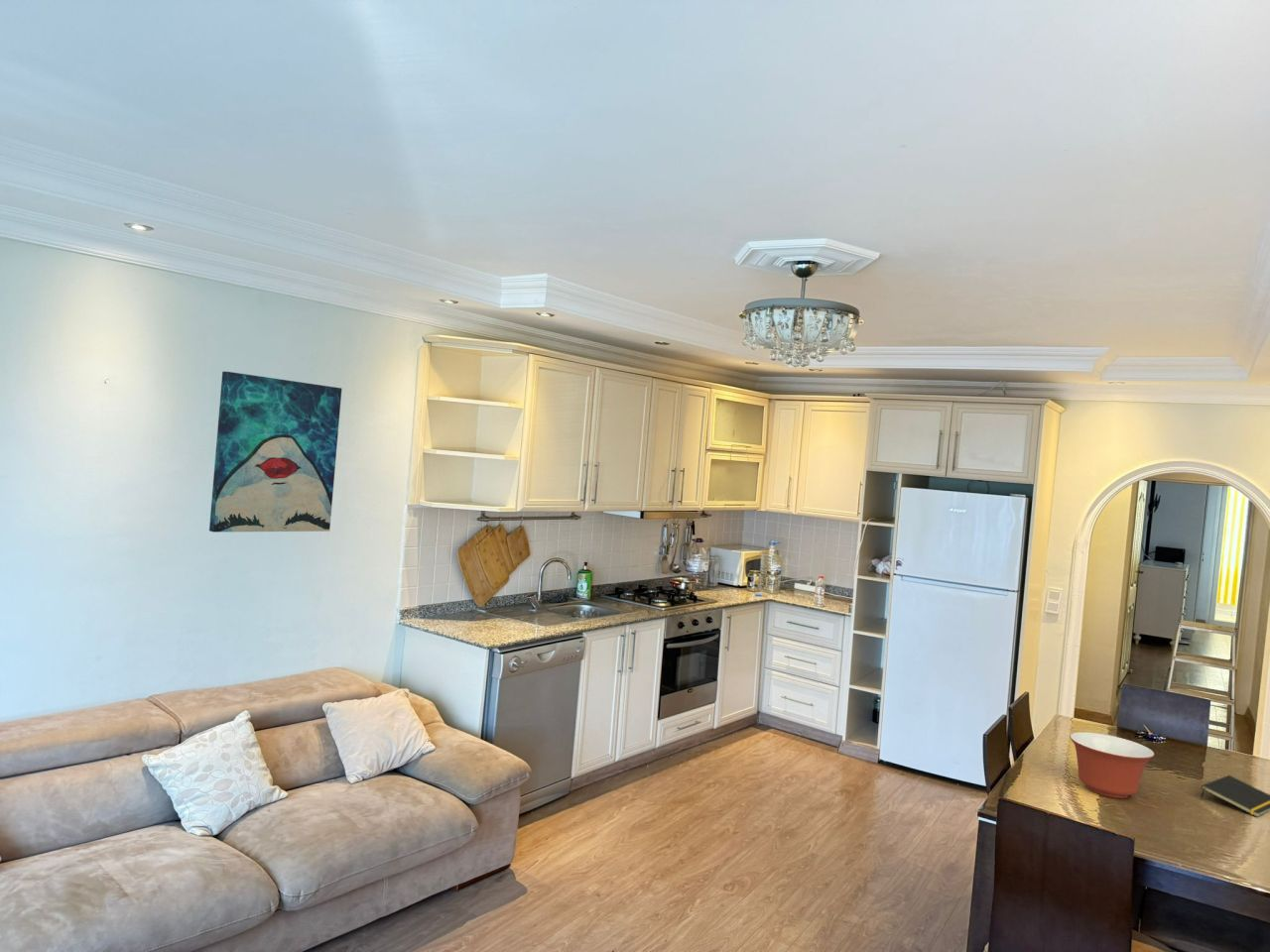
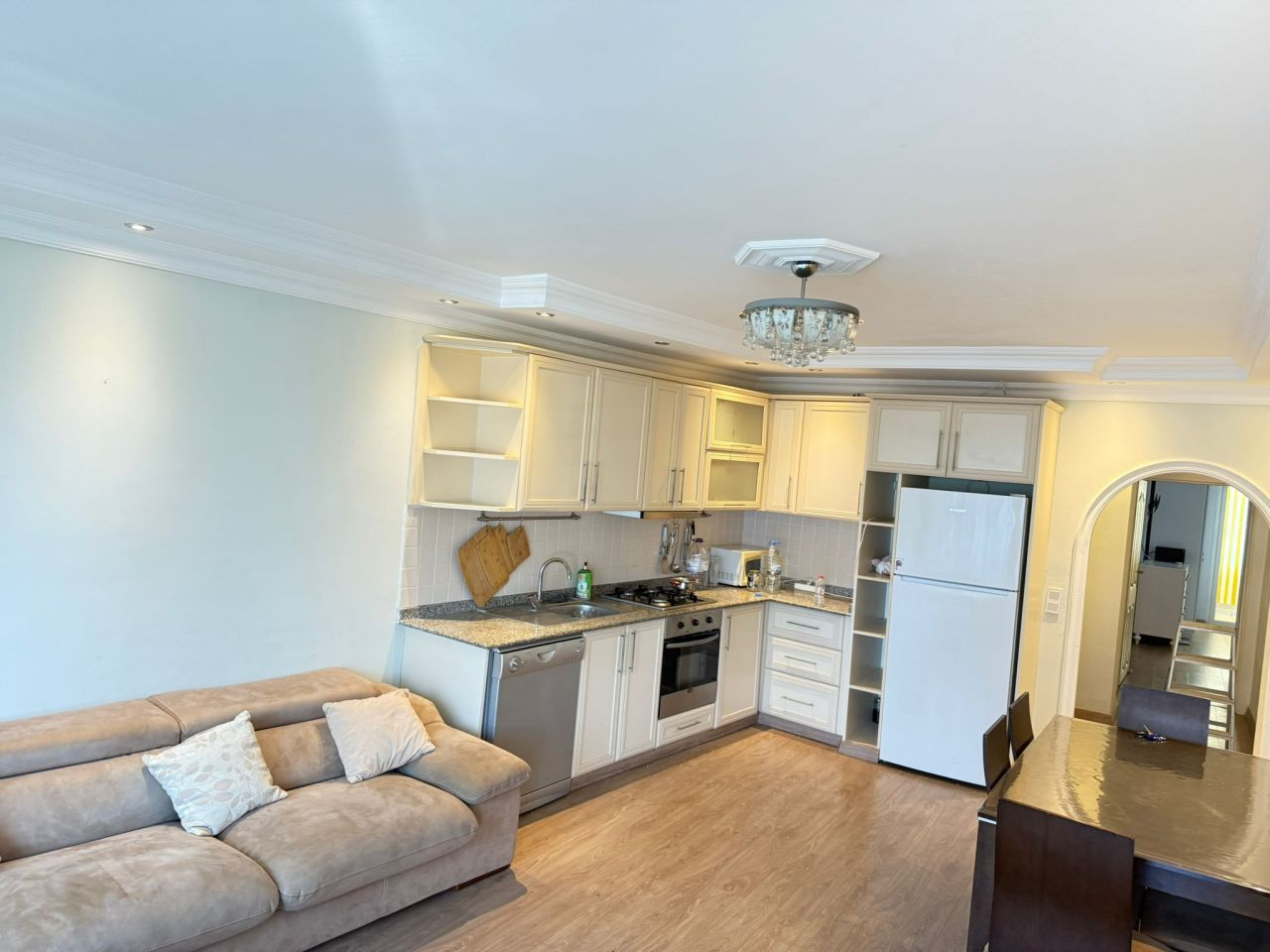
- wall art (279, 455)
- notepad (1242, 794)
- mixing bowl (1108, 767)
